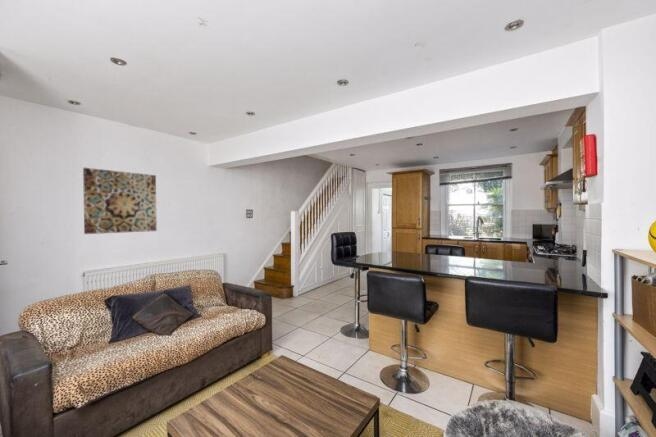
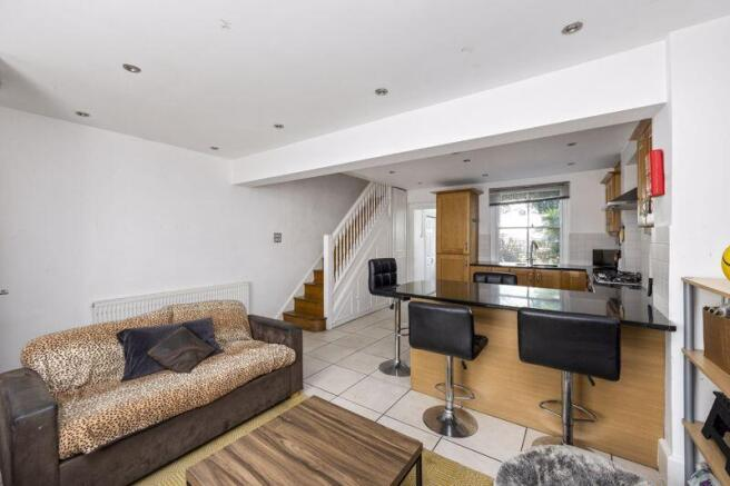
- wall art (123, 202)
